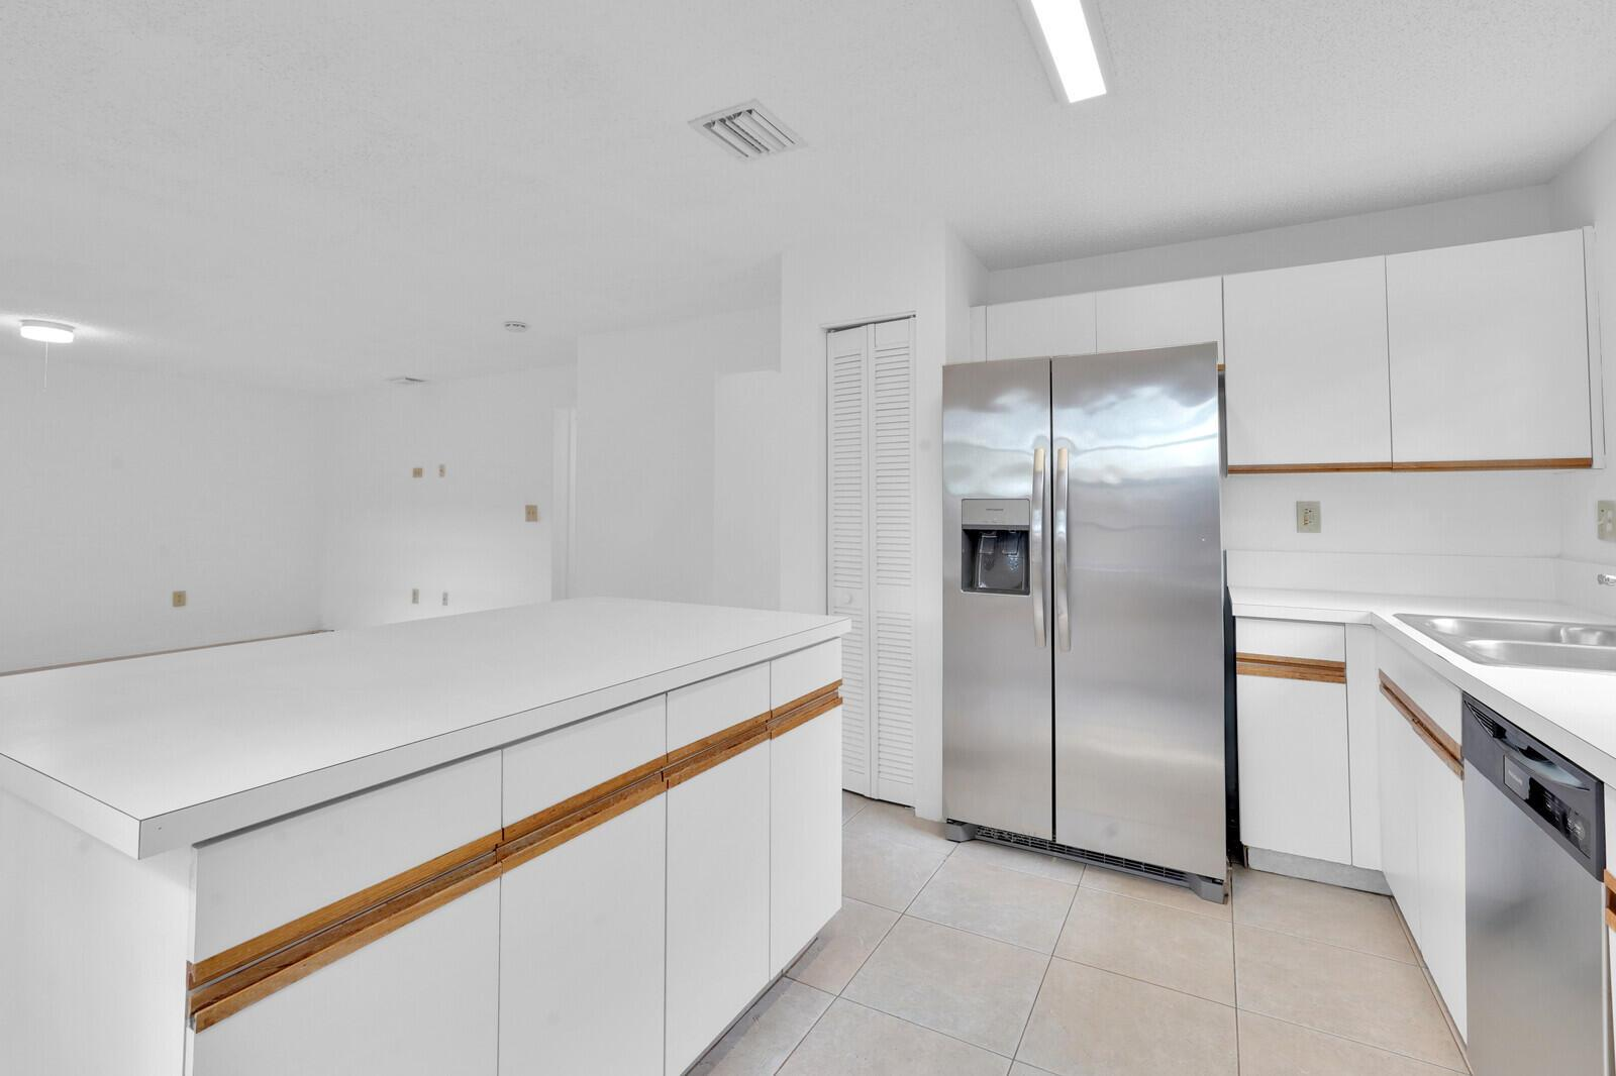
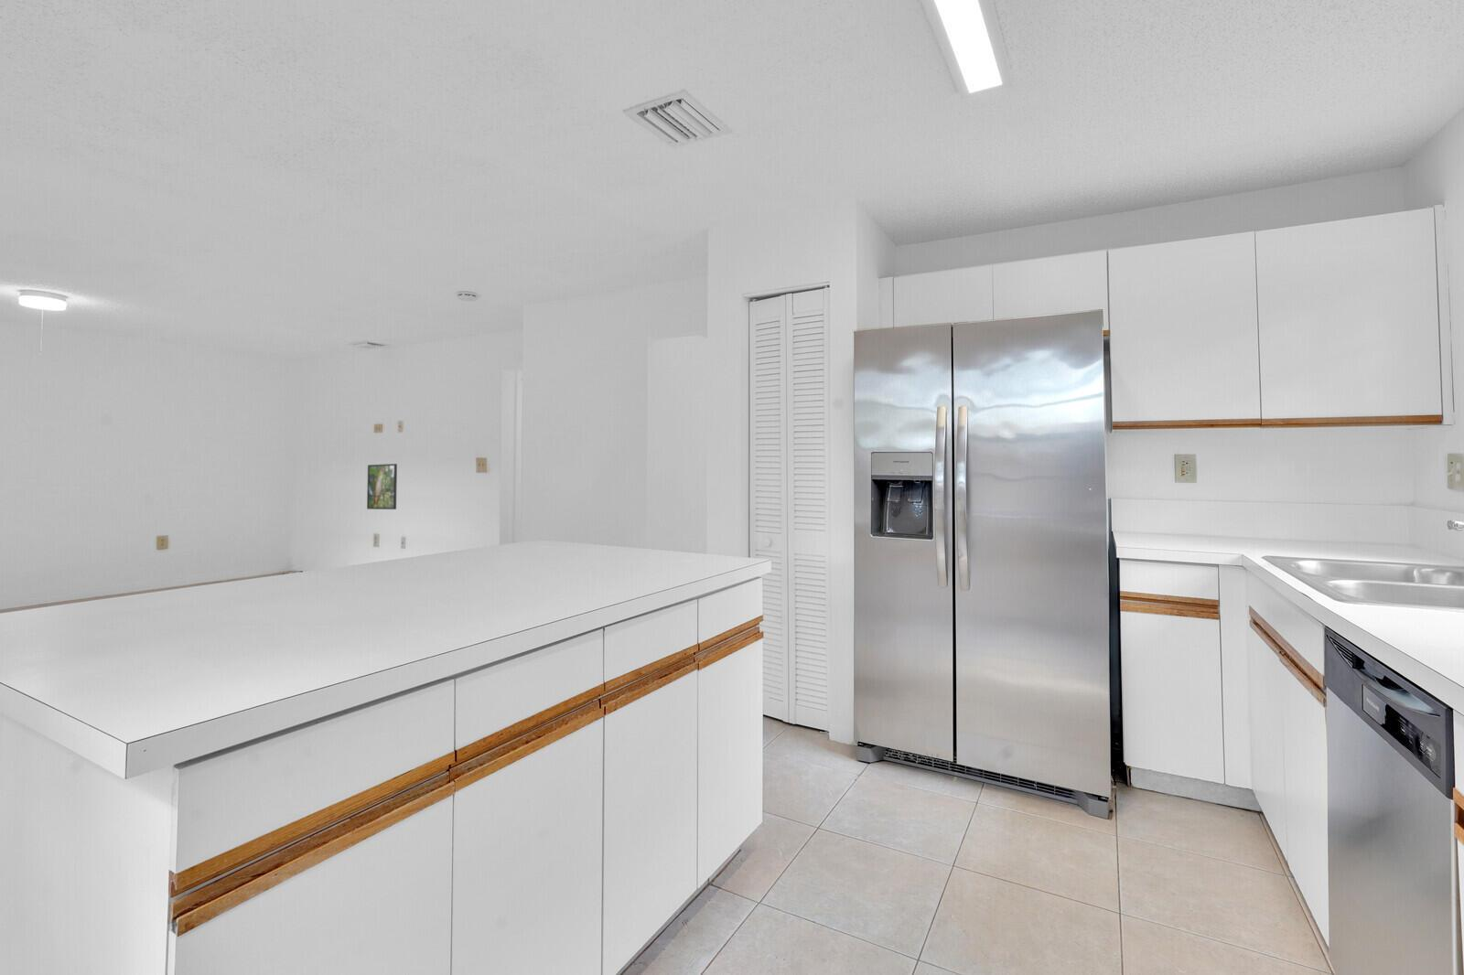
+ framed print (382, 486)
